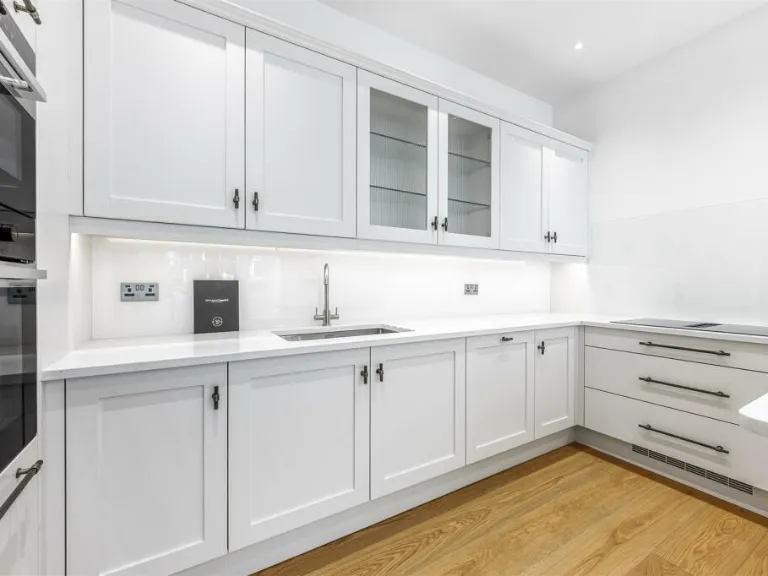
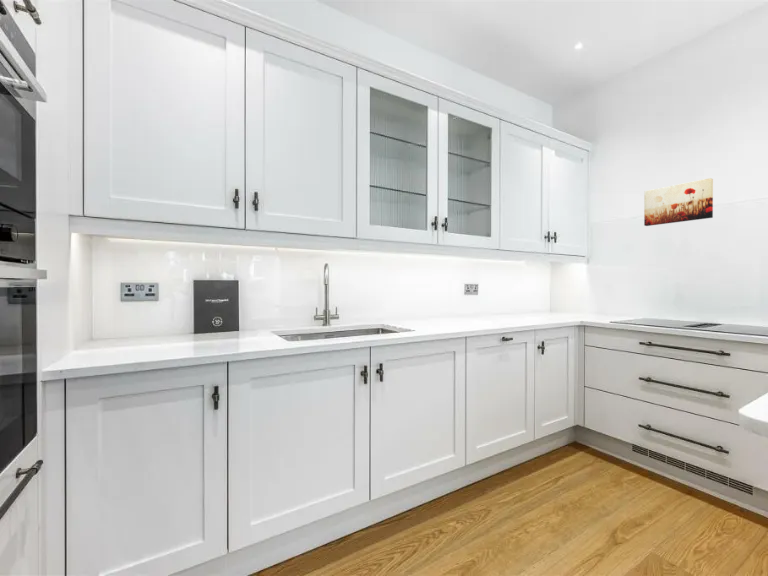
+ wall art (676, 203)
